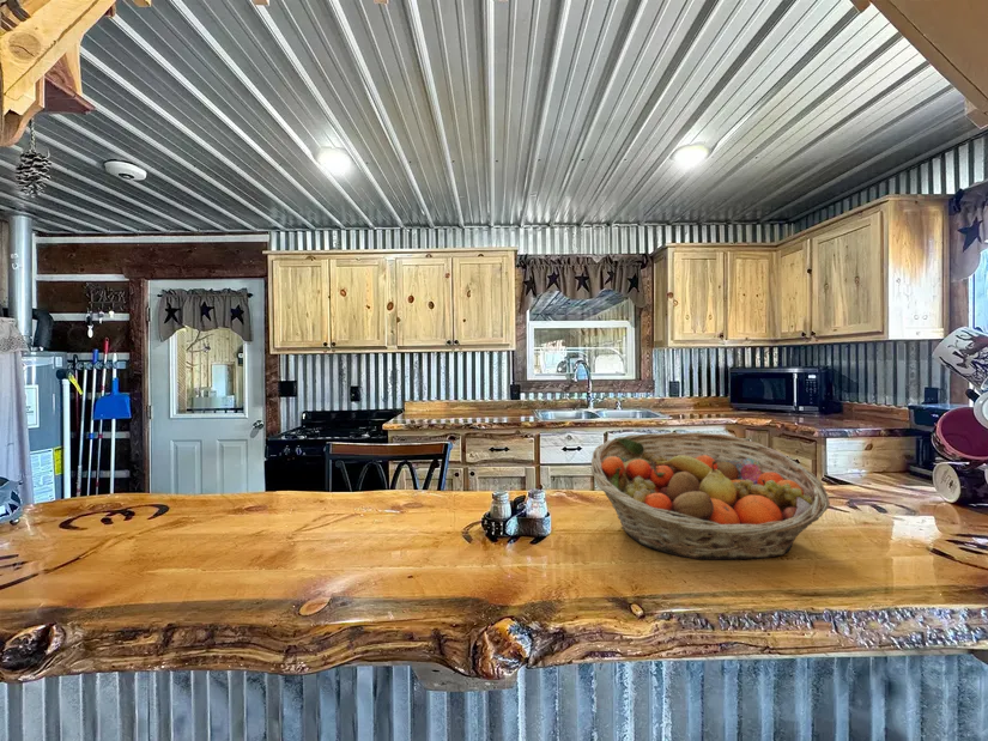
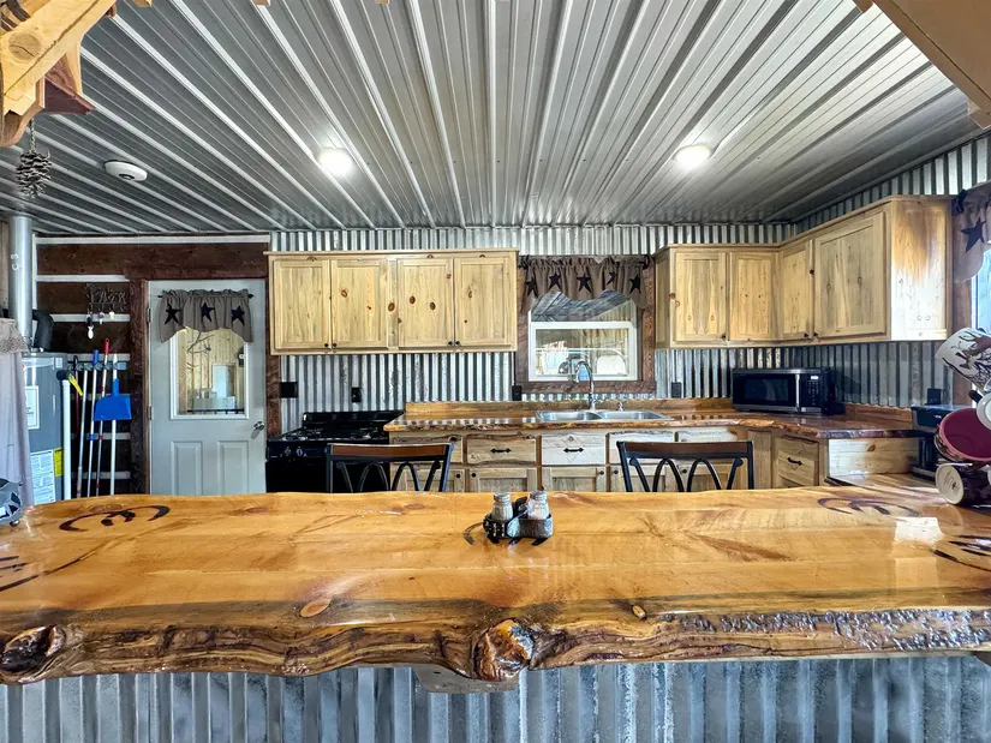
- fruit basket (699, 487)
